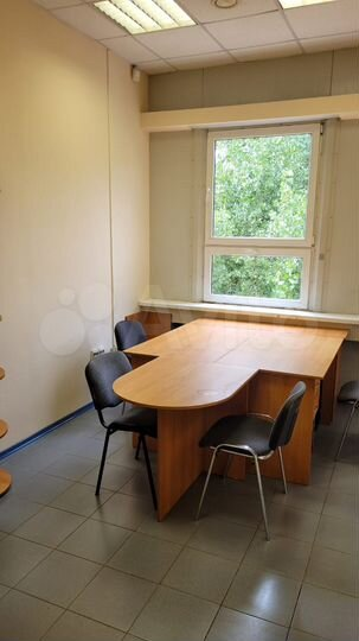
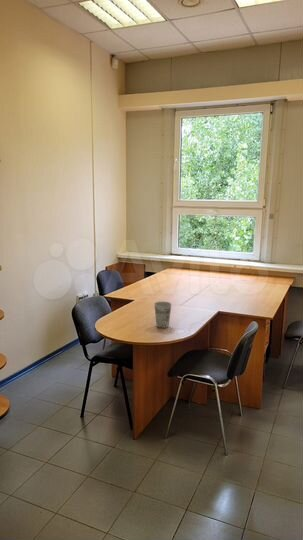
+ cup (162, 315)
